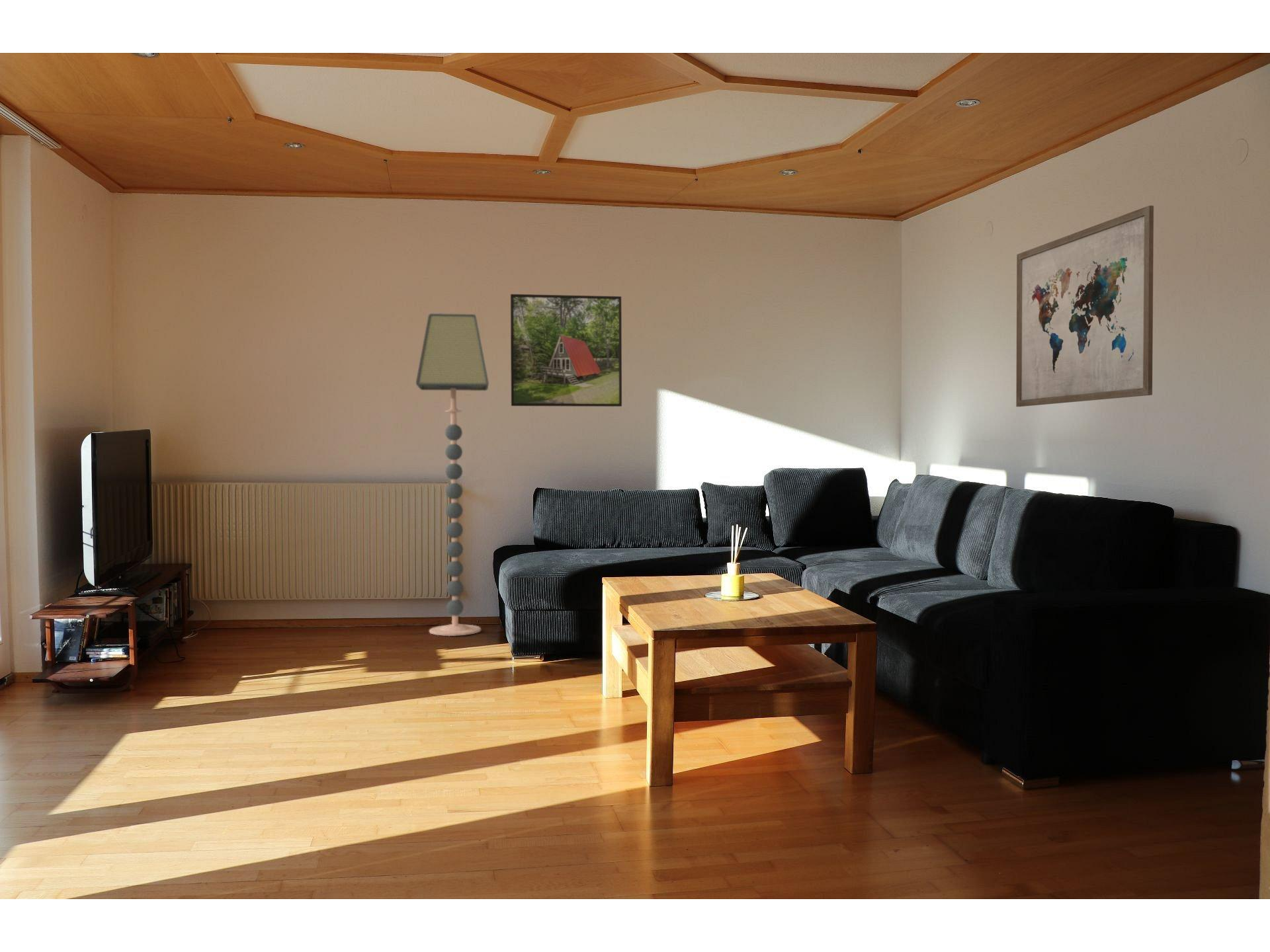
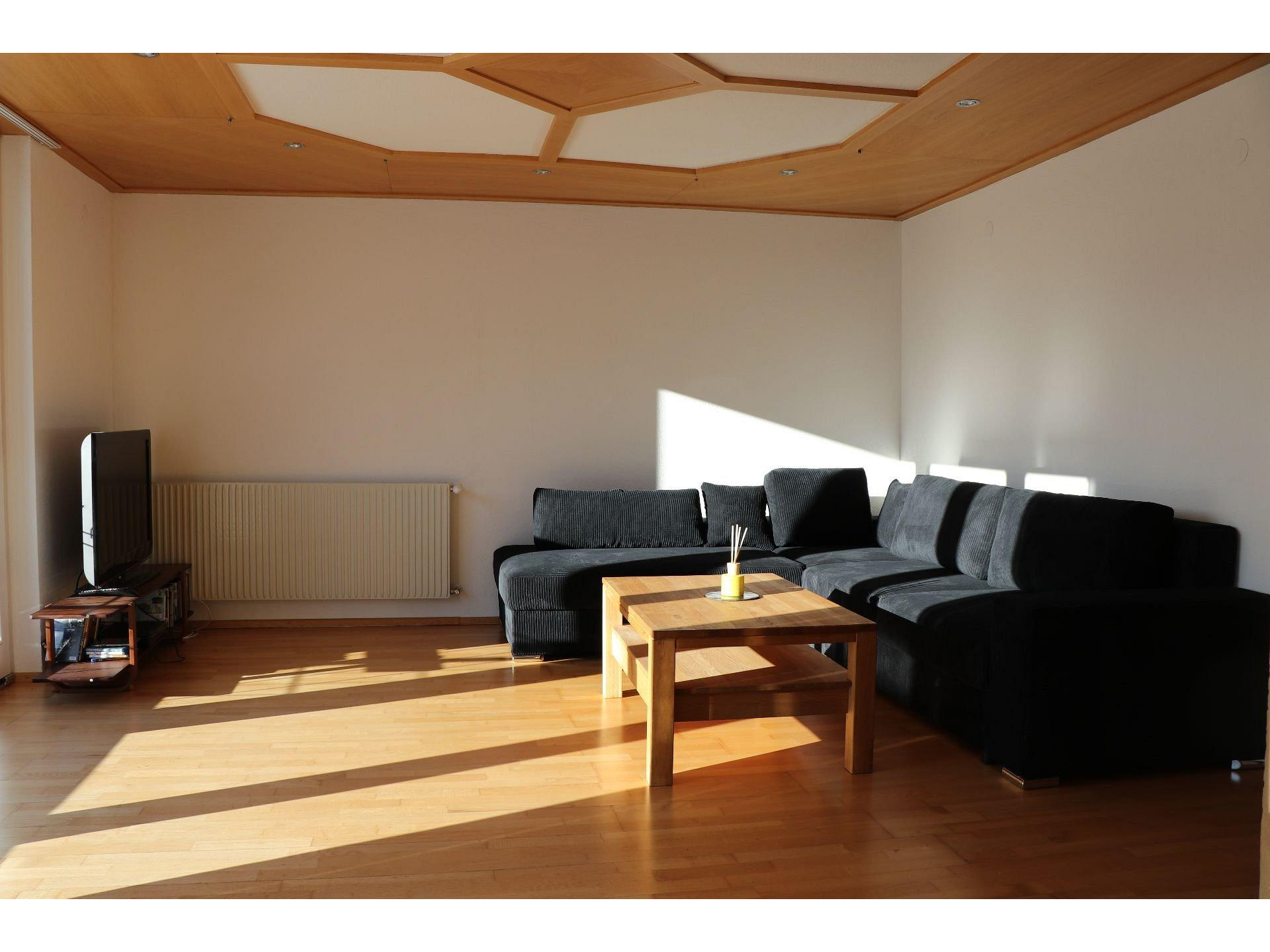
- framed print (566, 350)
- floor lamp (454, 474)
- wall art (1077, 317)
